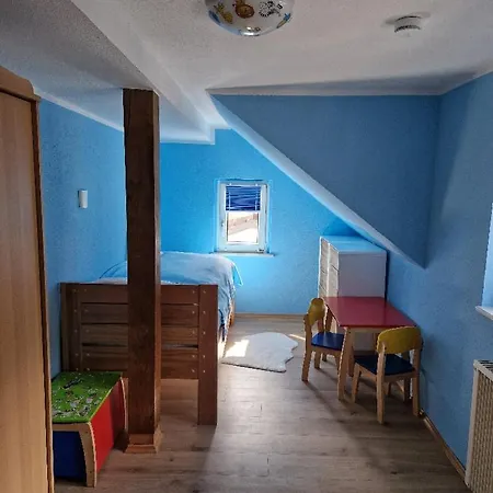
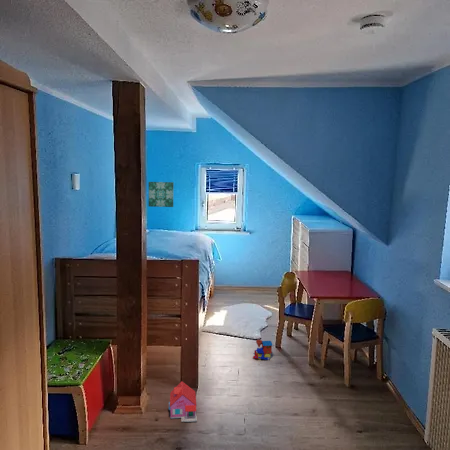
+ toy train (261, 349)
+ wall art (161, 194)
+ toy house (182, 399)
